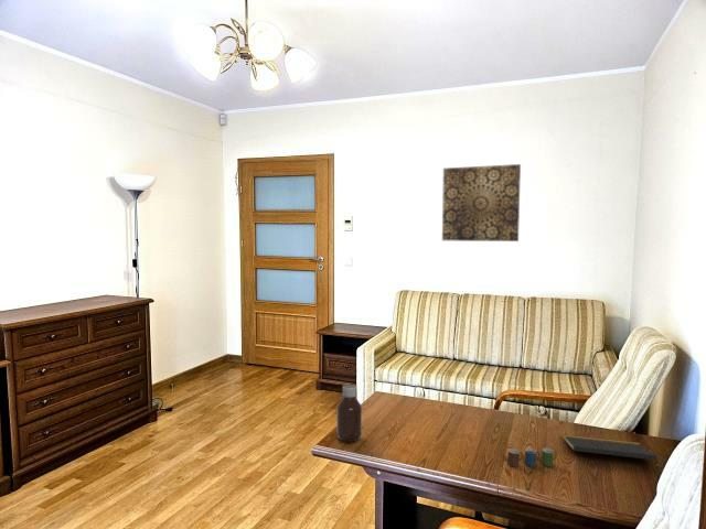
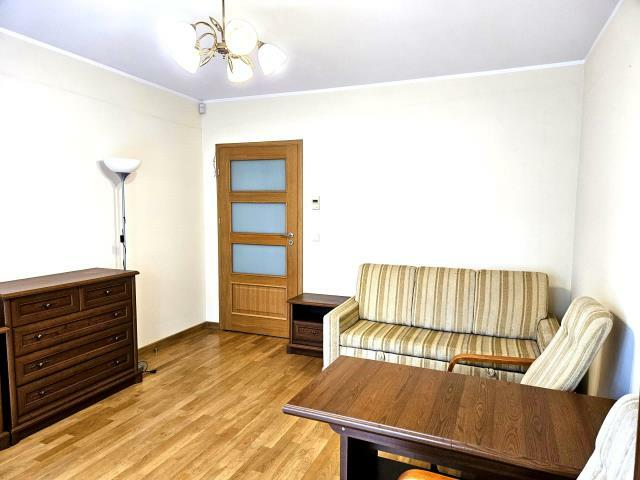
- notepad (606, 446)
- cup (532, 453)
- wall art (480, 204)
- bottle (349, 412)
